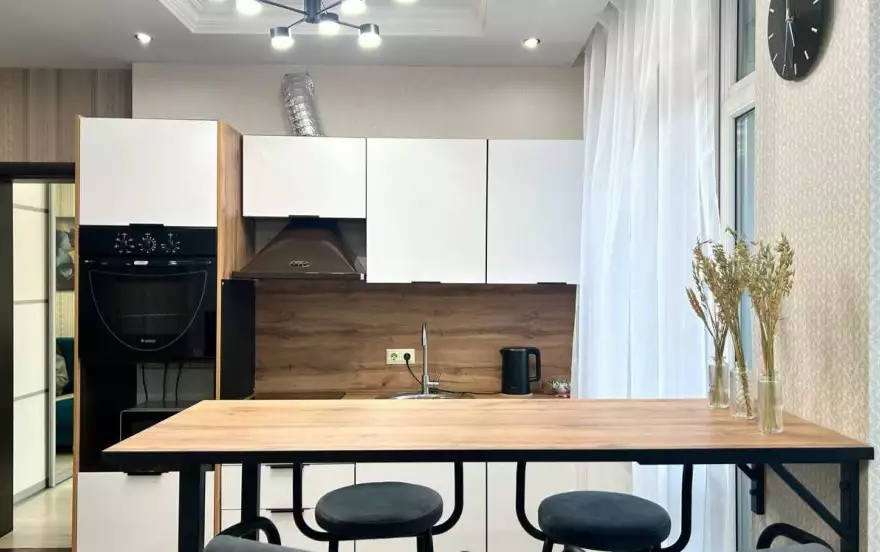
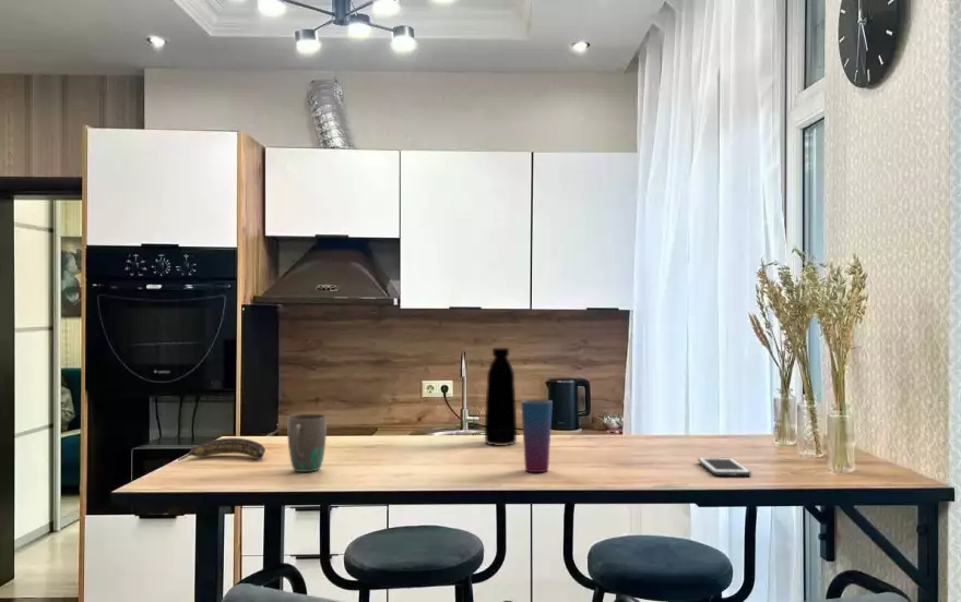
+ banana (226, 448)
+ cup (536, 435)
+ bottle (500, 395)
+ mug (304, 444)
+ cell phone (723, 466)
